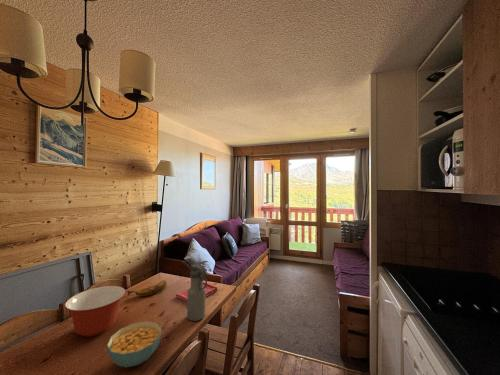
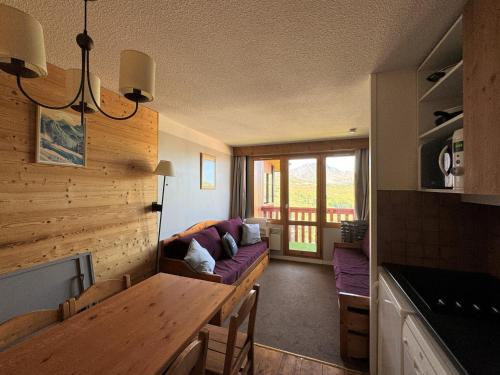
- mixing bowl (96, 312)
- cereal bowl (135, 347)
- banana (150, 287)
- dish towel (205, 291)
- water bottle (196, 291)
